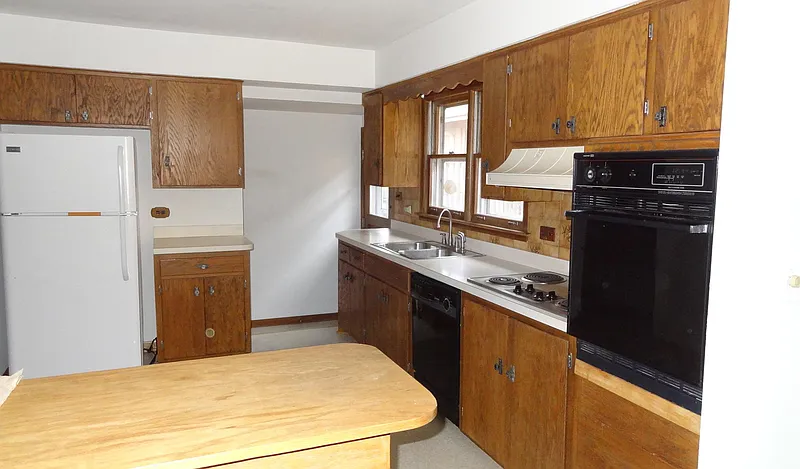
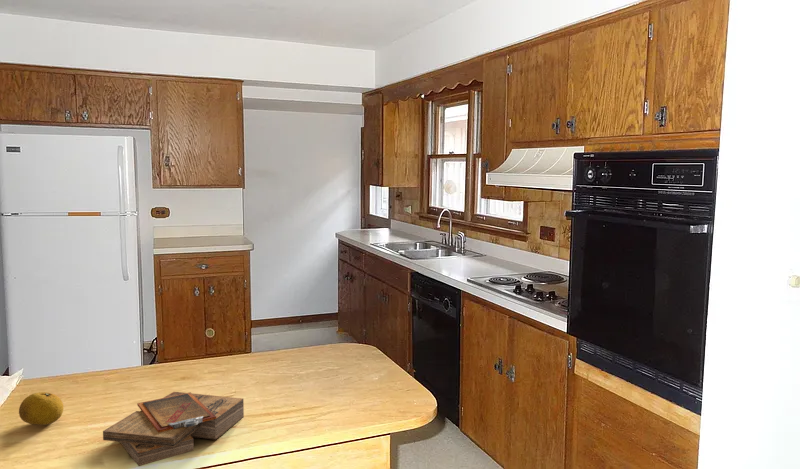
+ fruit (41, 408)
+ clipboard (177, 416)
